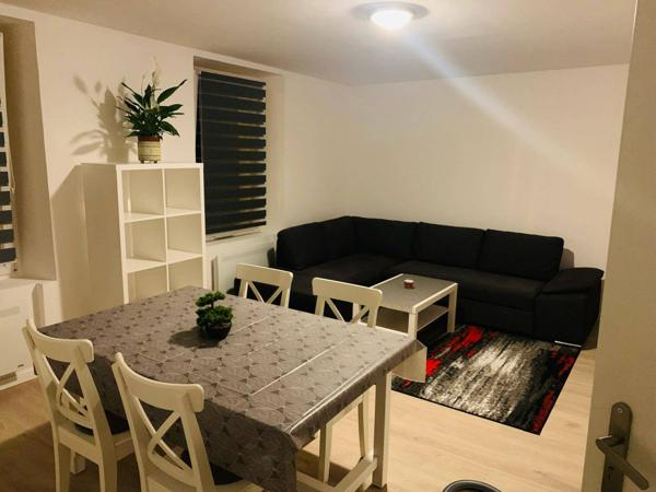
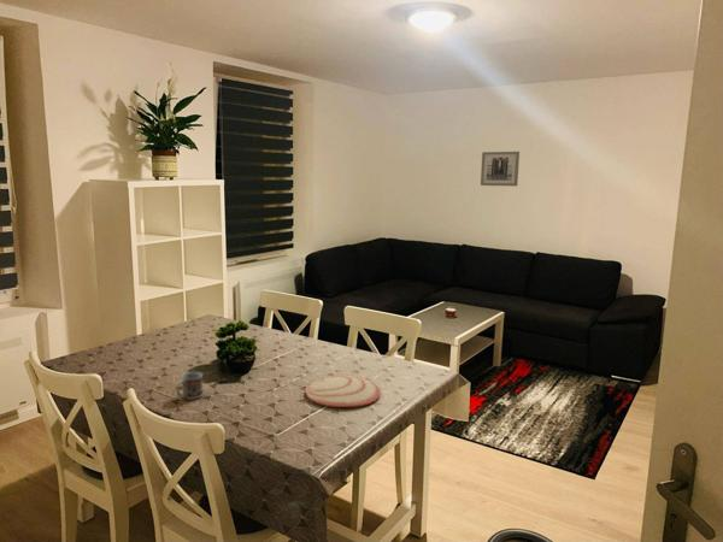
+ wall art (499, 169)
+ plate (342, 388)
+ cup (189, 387)
